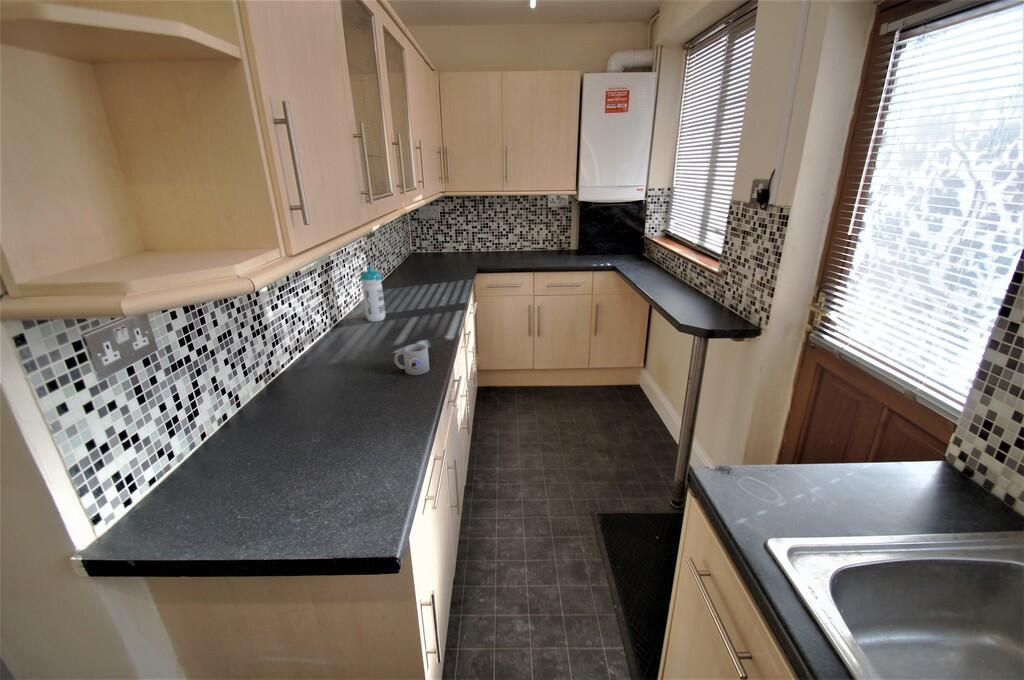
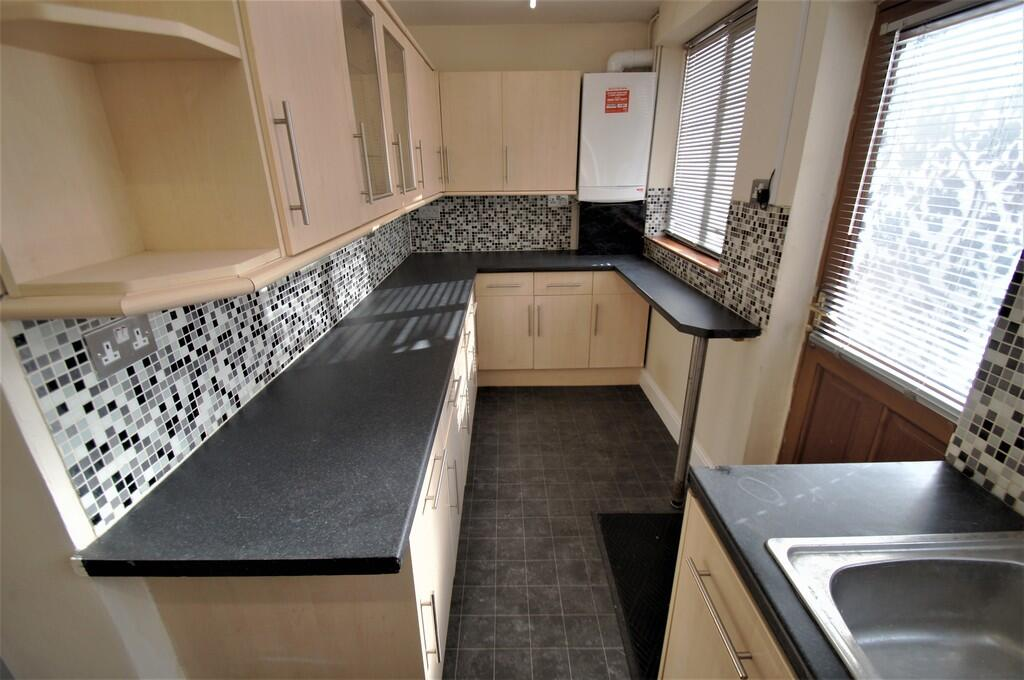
- mug (411, 359)
- water bottle (373, 293)
